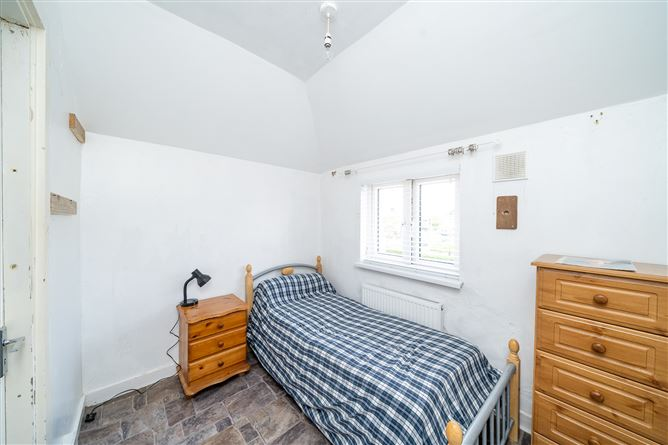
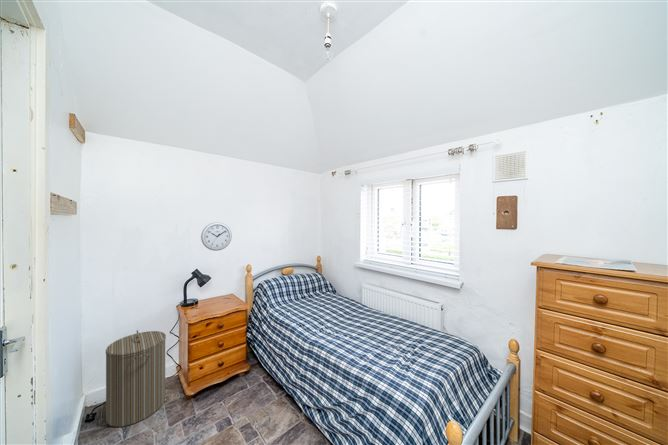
+ wall clock (217, 236)
+ laundry hamper (137, 369)
